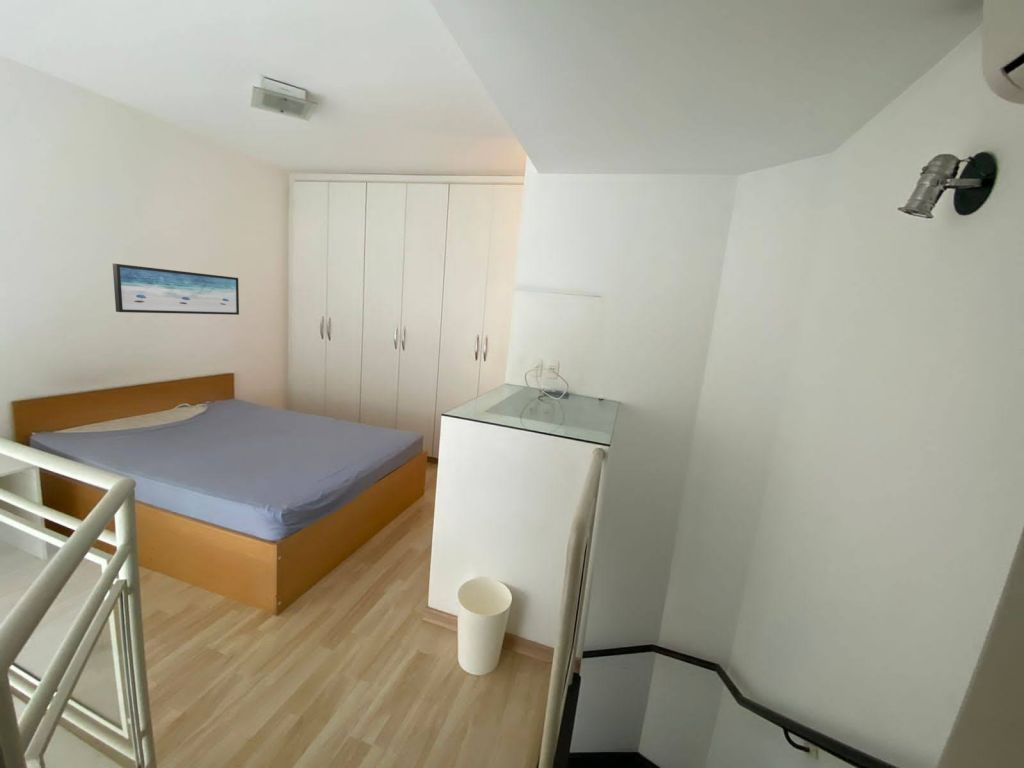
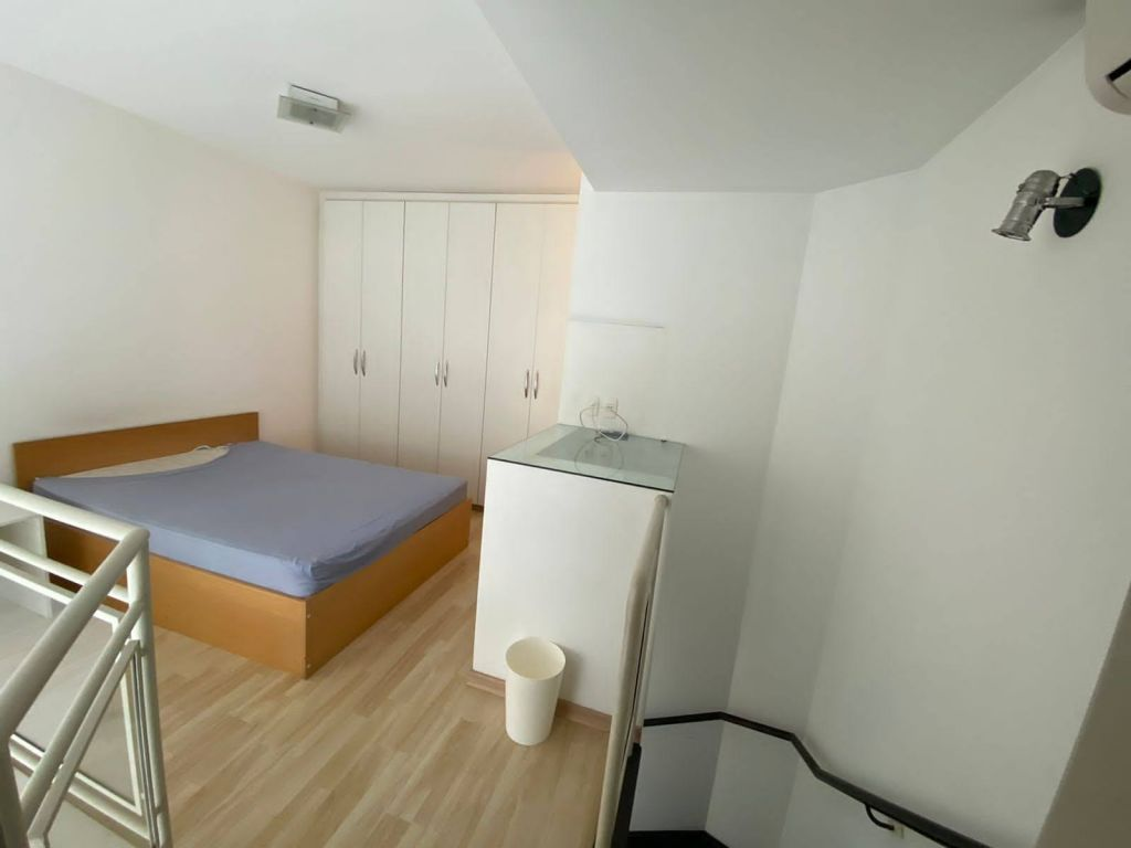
- wall art (184, 292)
